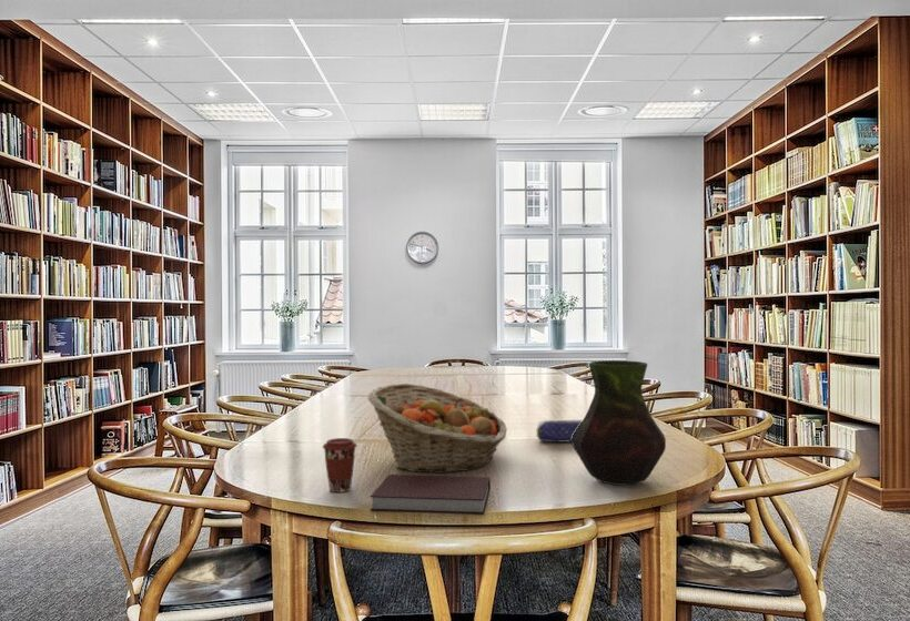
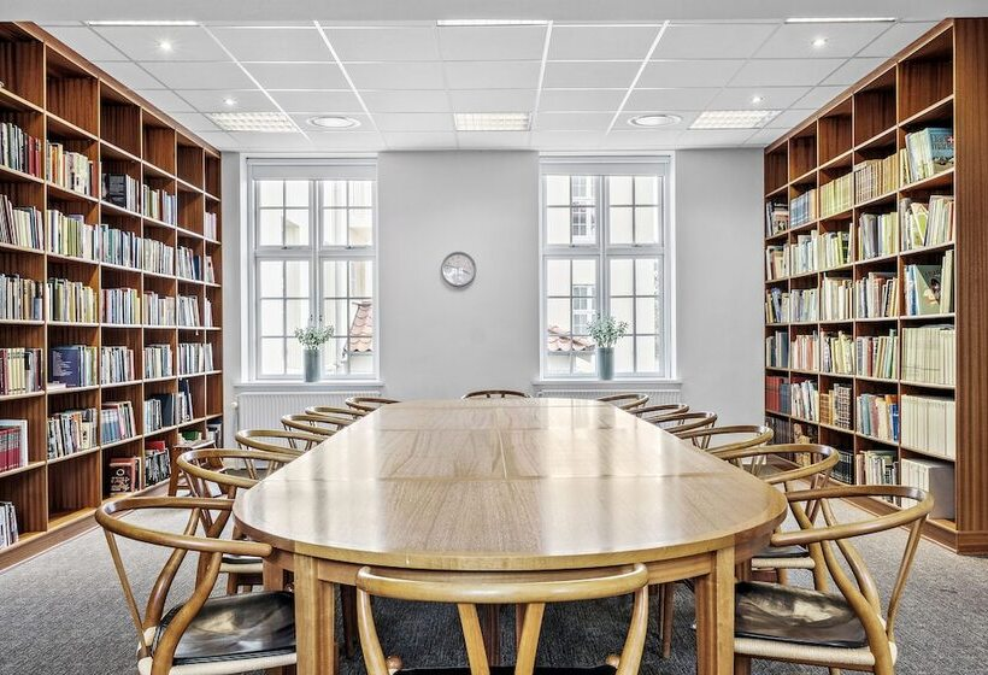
- pencil case (568, 429)
- vase (618, 421)
- notebook (433, 492)
- coffee cup (340, 465)
- fruit basket (438, 424)
